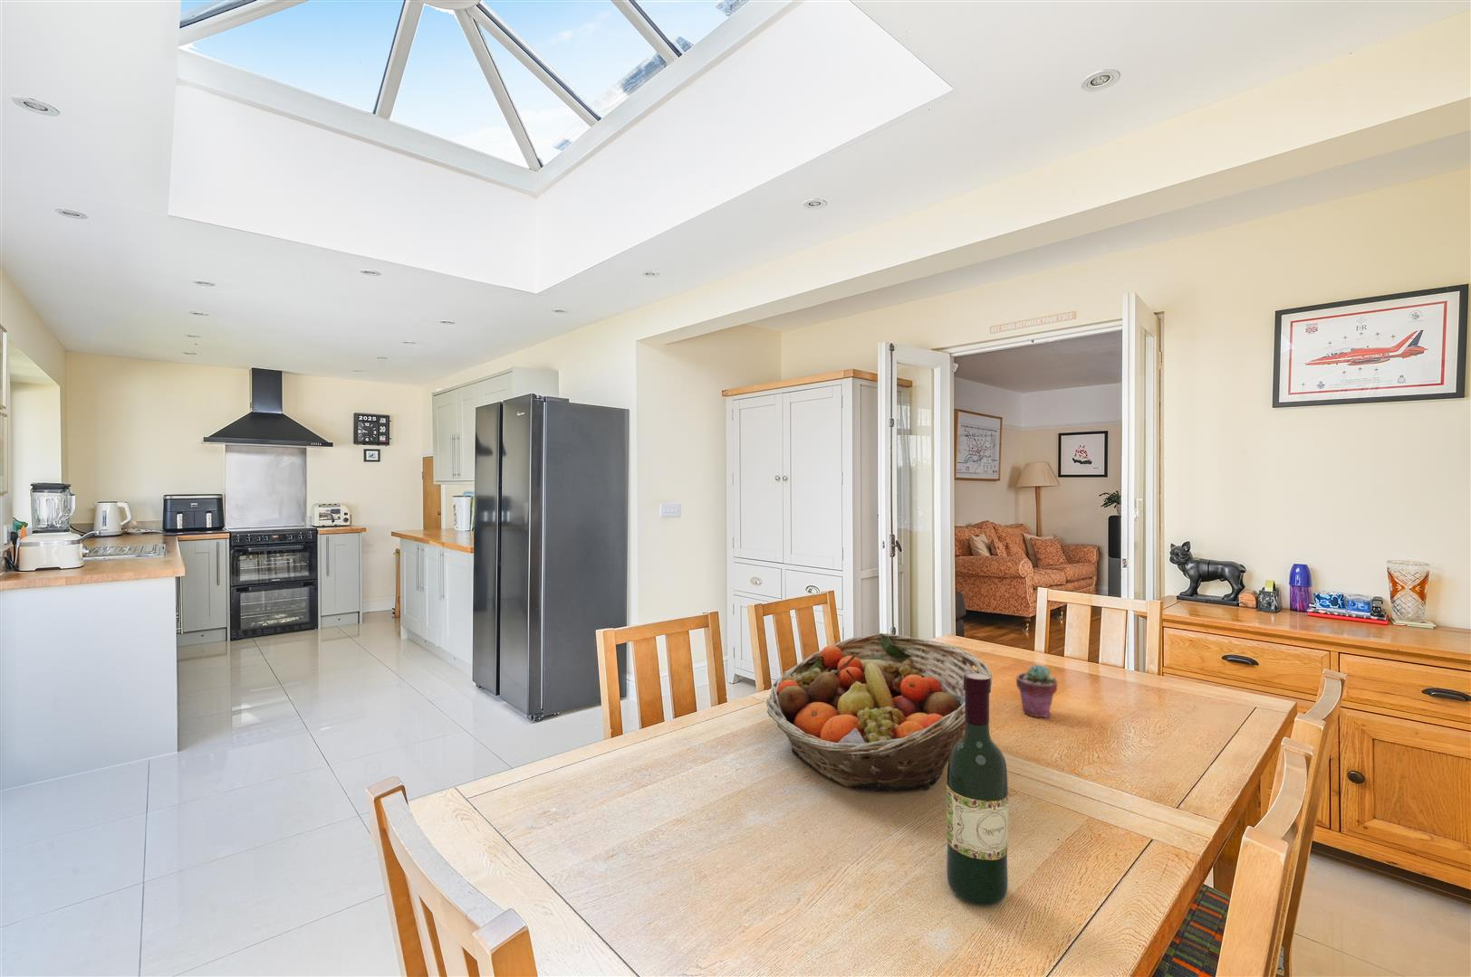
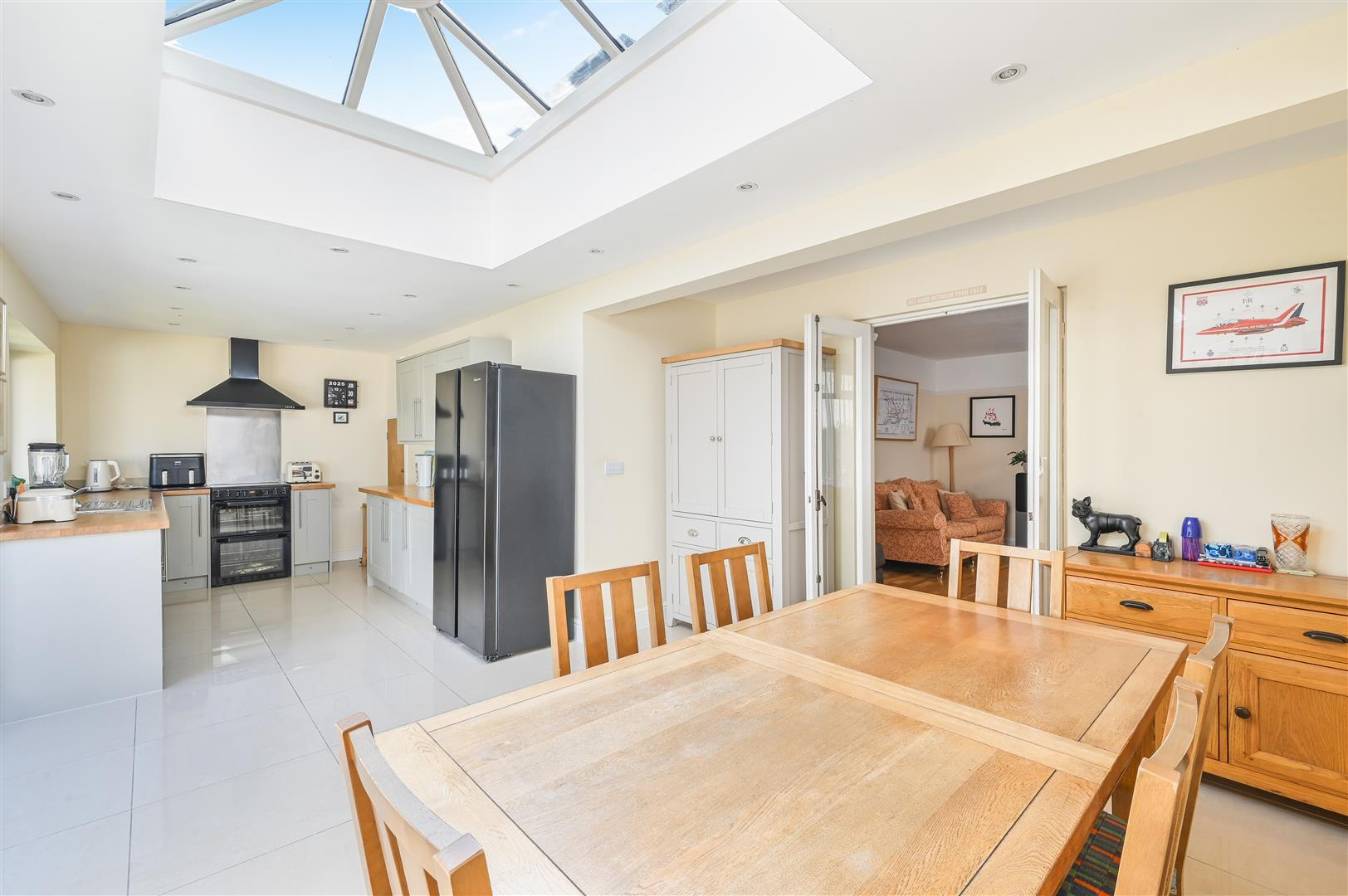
- potted succulent (1037, 688)
- wine bottle (977, 784)
- fruit basket (872, 703)
